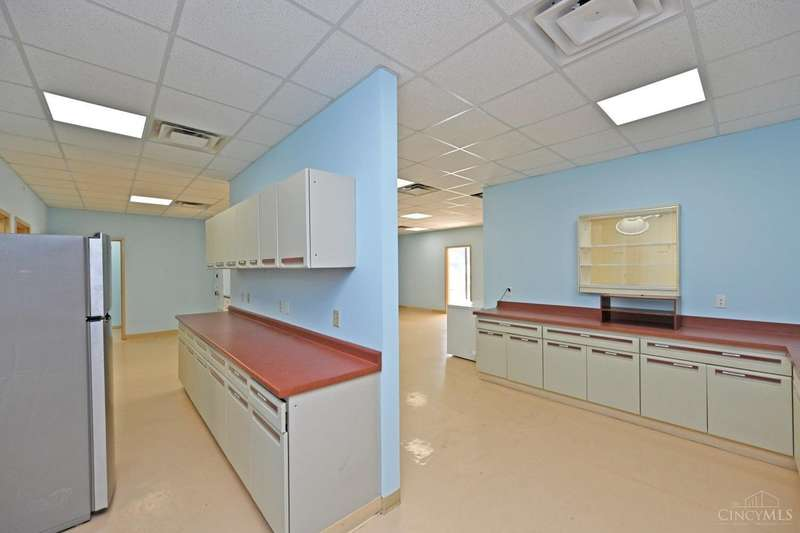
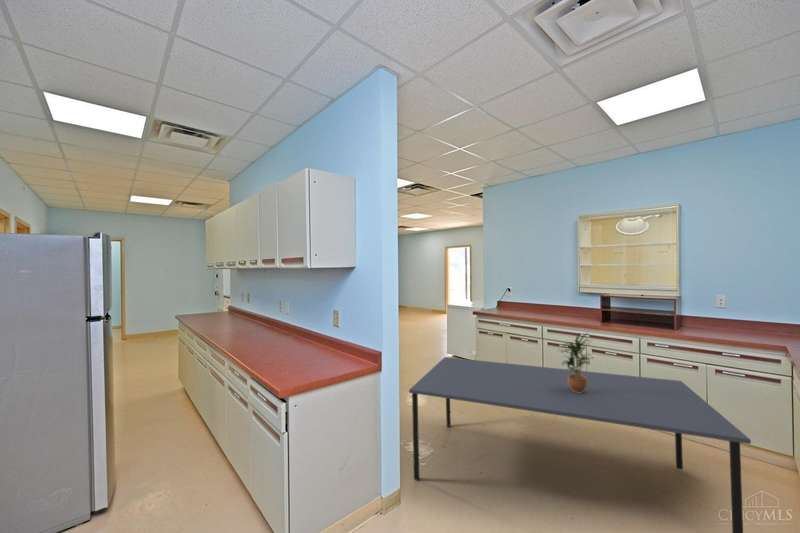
+ potted plant (574, 361)
+ dining table (554, 414)
